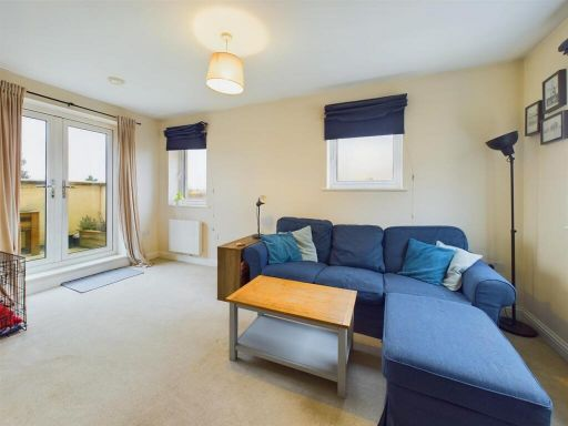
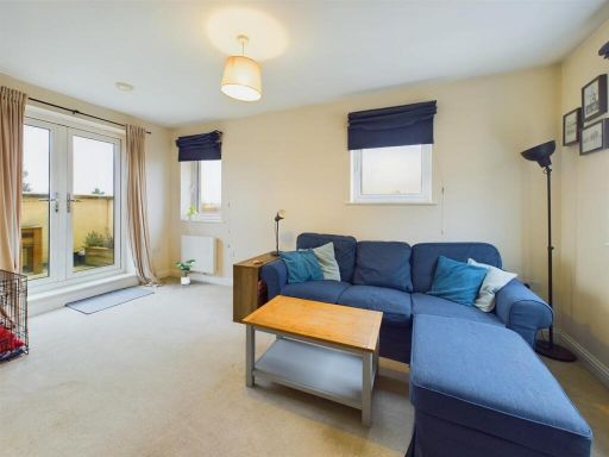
+ potted plant (186, 271)
